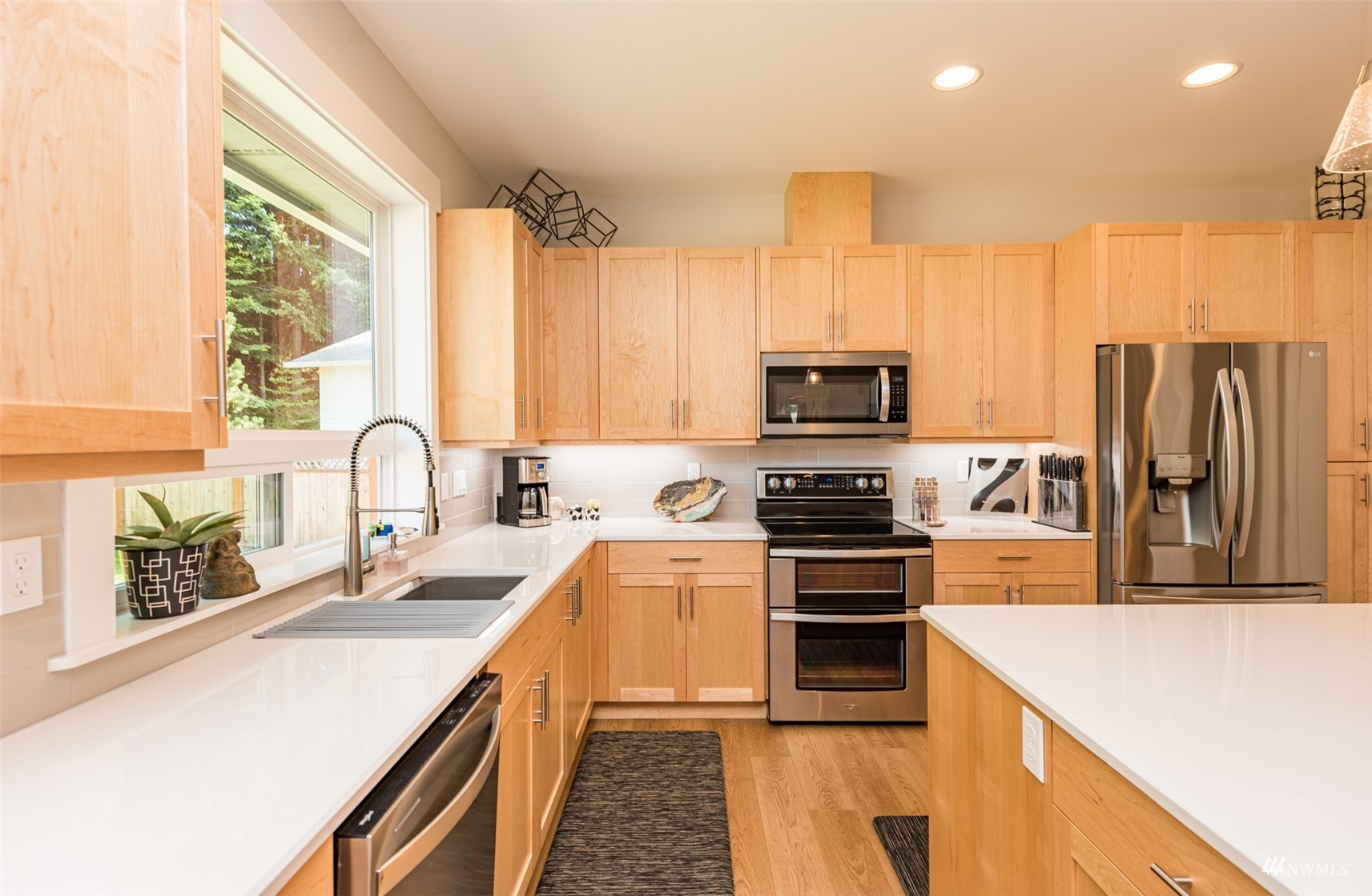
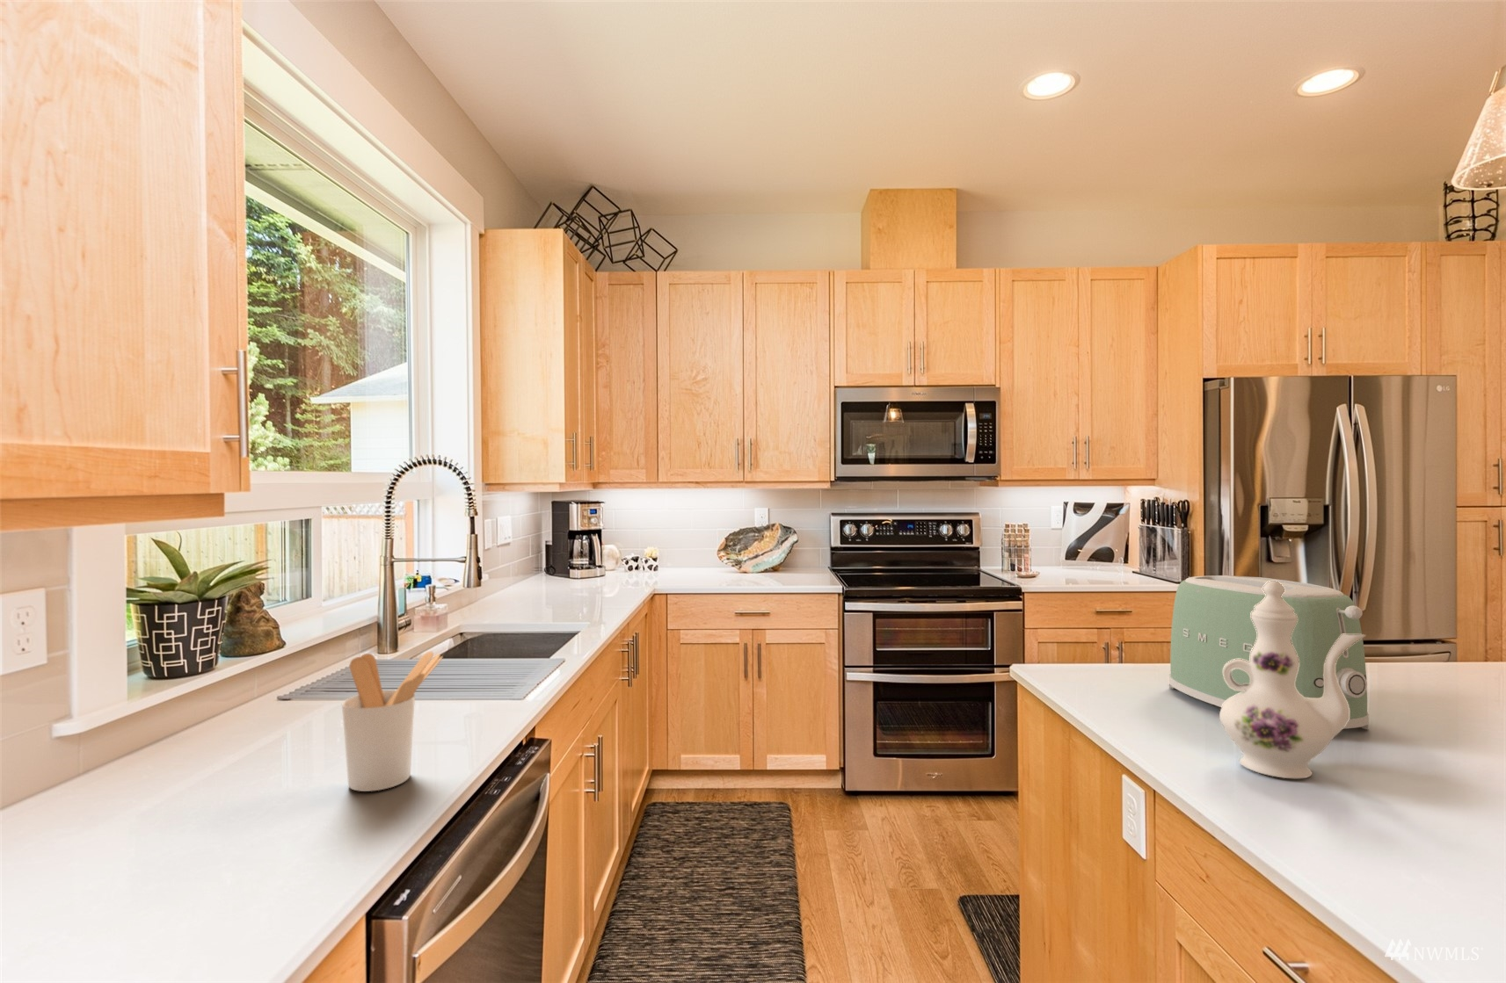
+ toaster (1256, 641)
+ chinaware (1289, 676)
+ utensil holder (395, 715)
